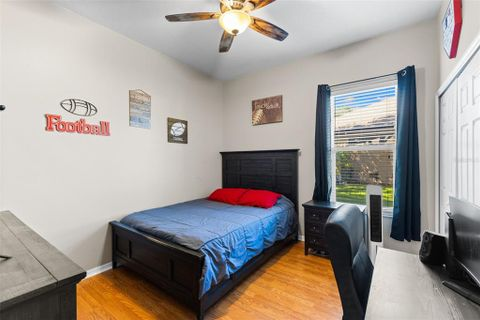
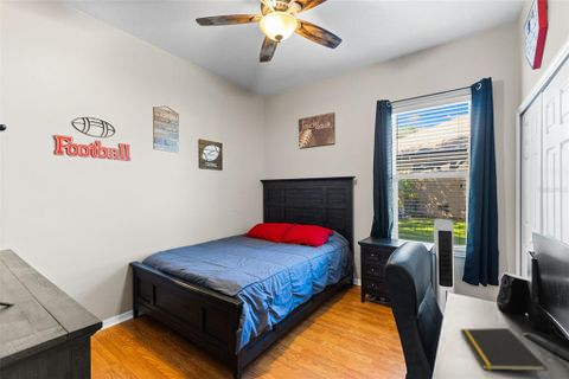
+ notepad (497, 347)
